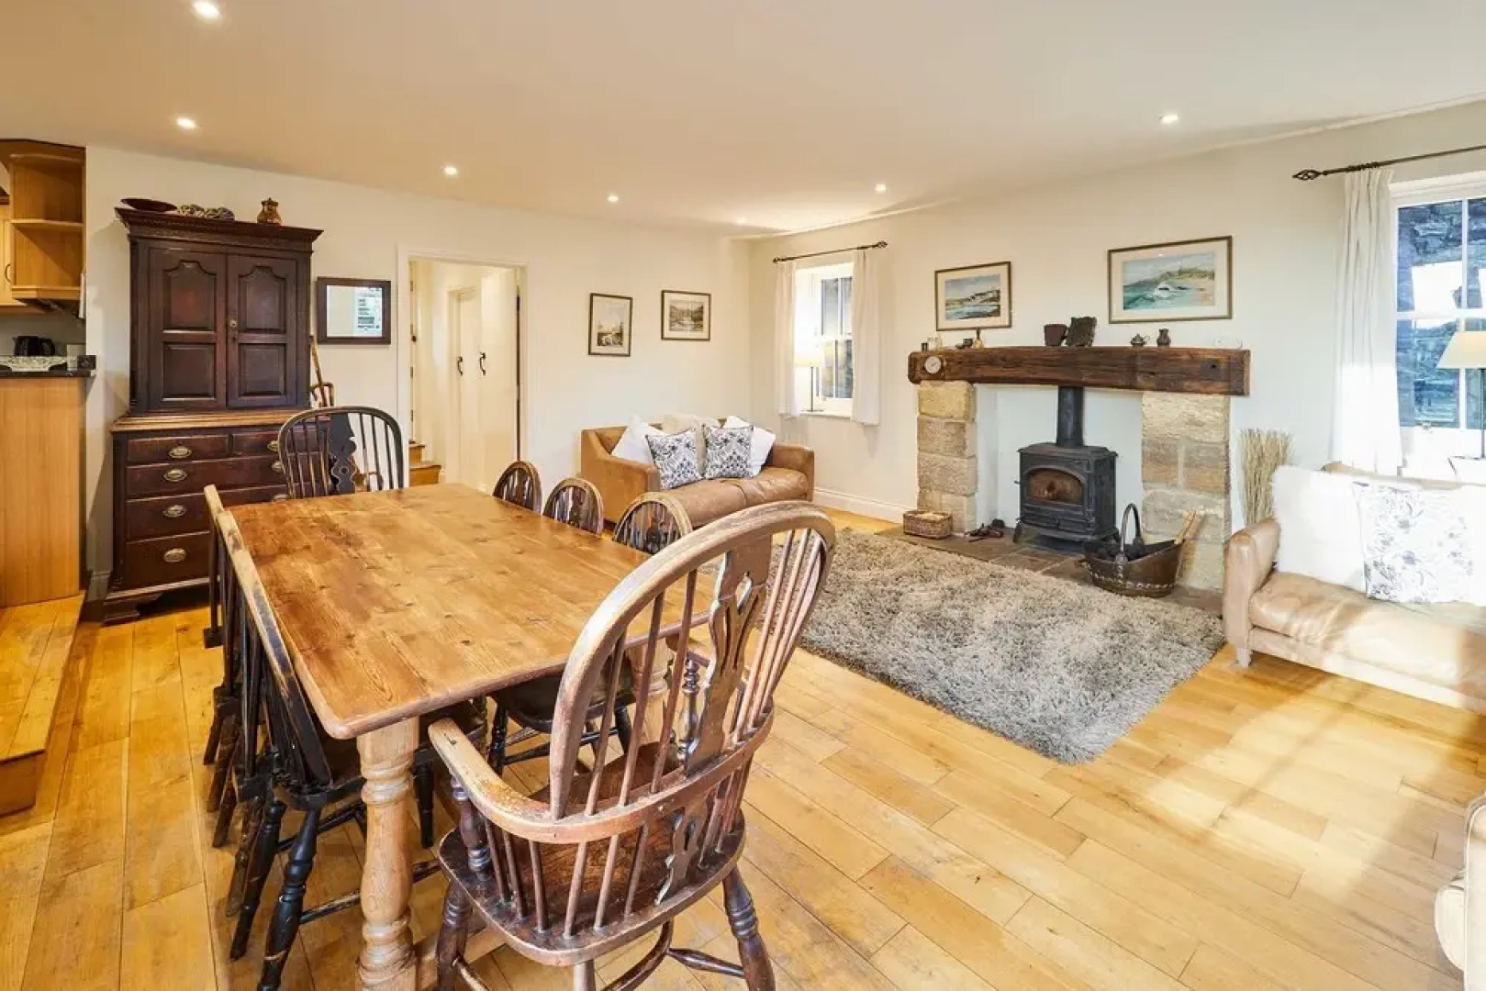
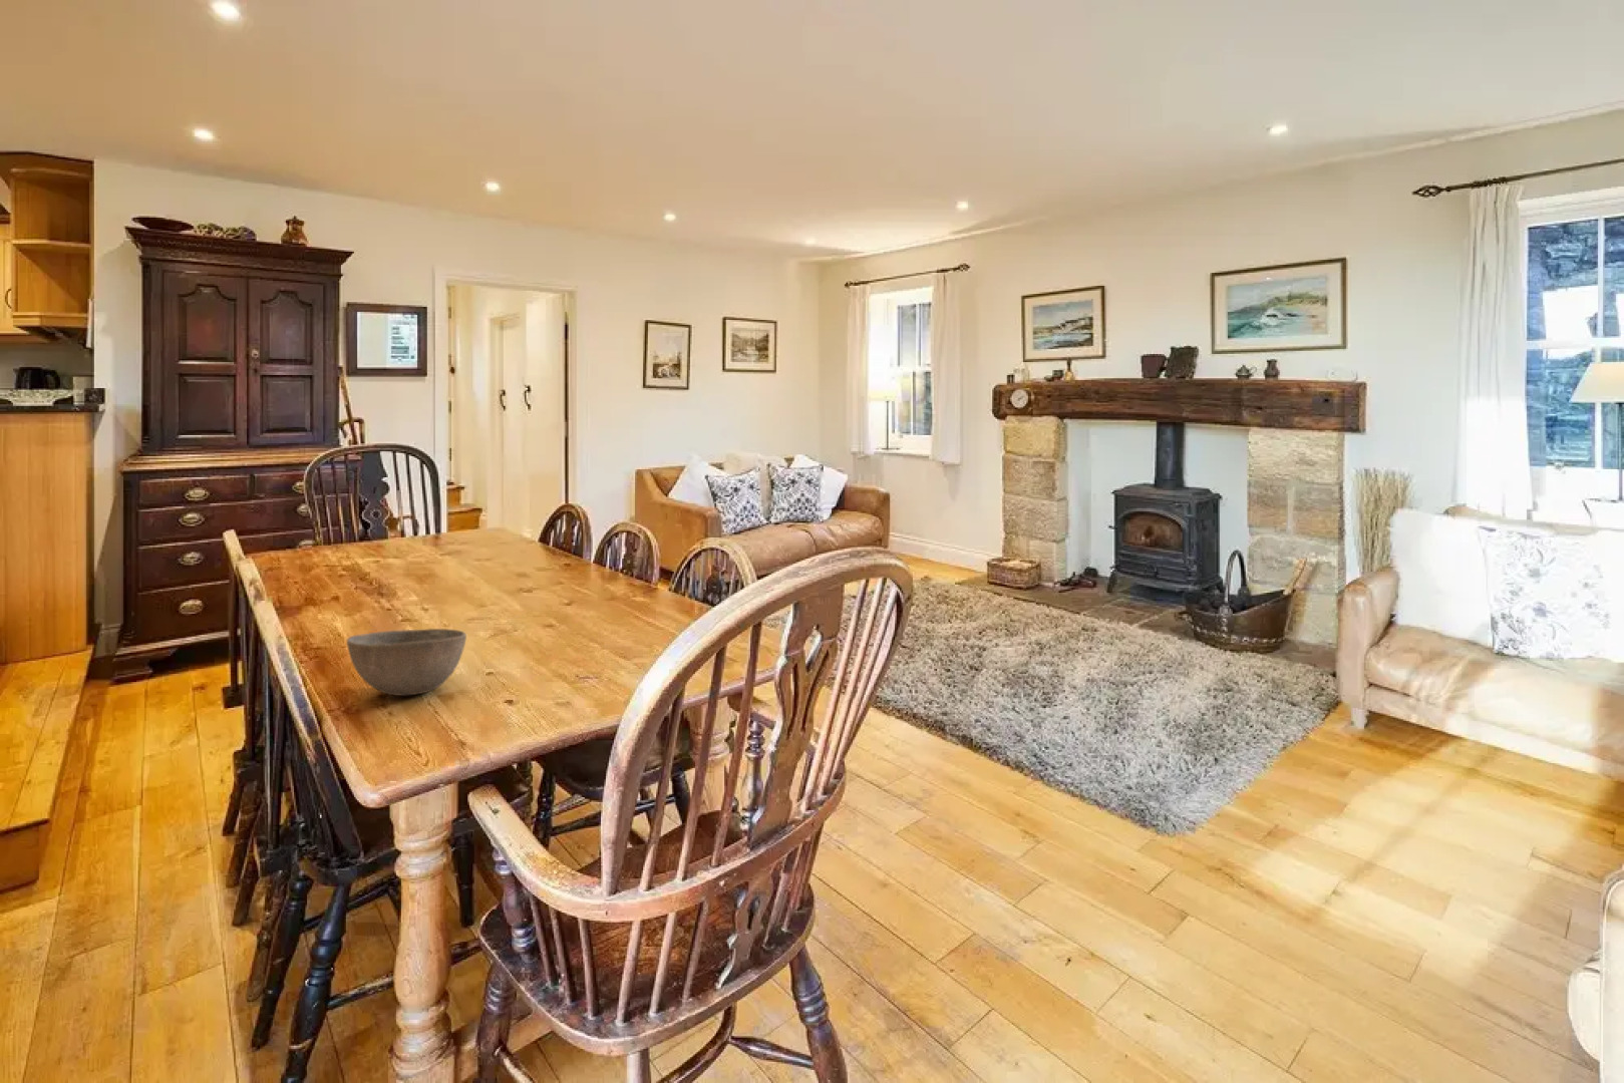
+ bowl (409, 664)
